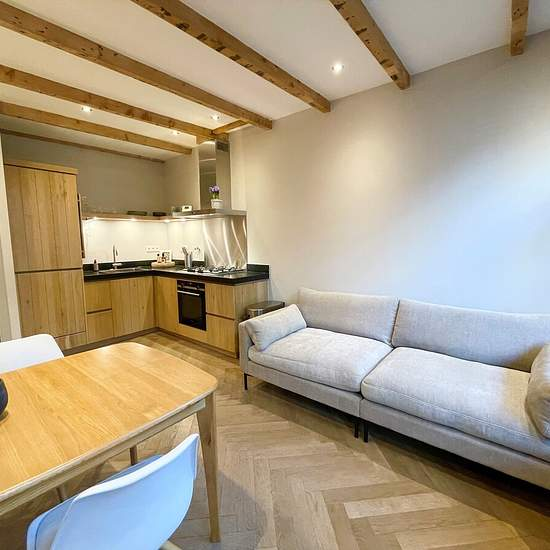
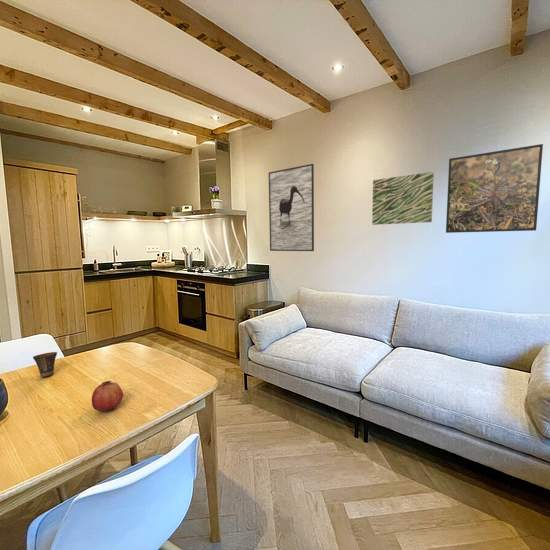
+ cup (46, 364)
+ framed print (290, 210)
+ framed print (490, 192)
+ wall art (400, 200)
+ fruit (107, 395)
